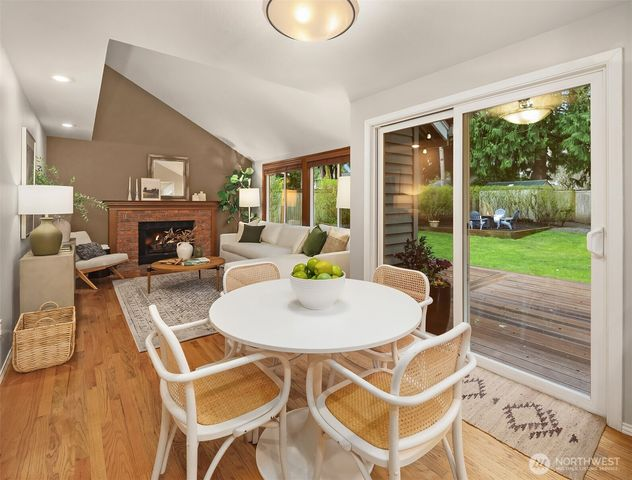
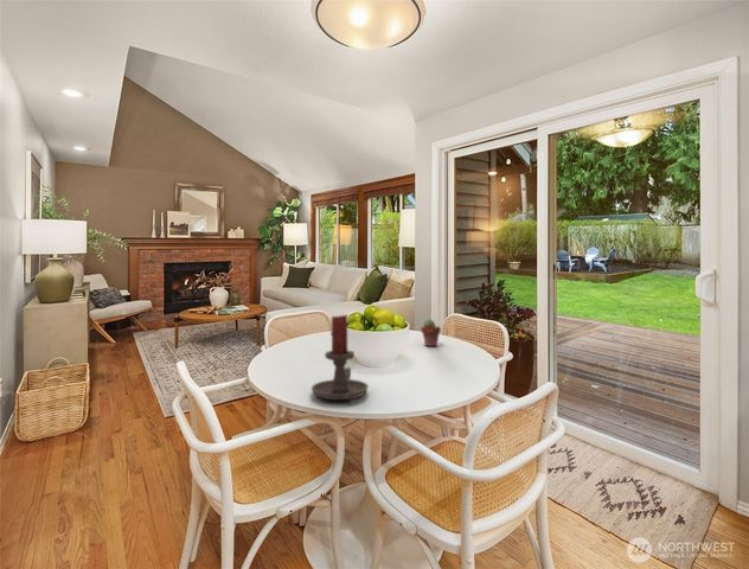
+ candle holder (341, 352)
+ potted succulent (430, 332)
